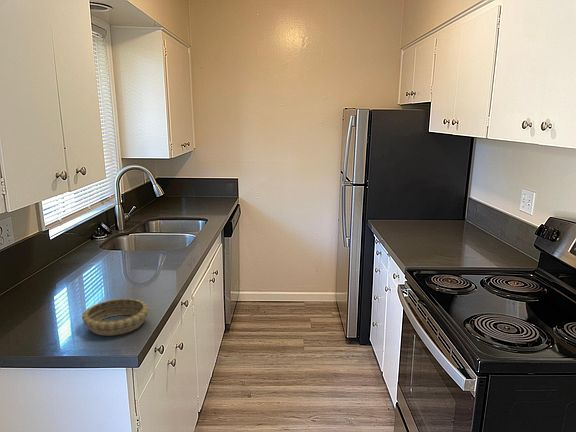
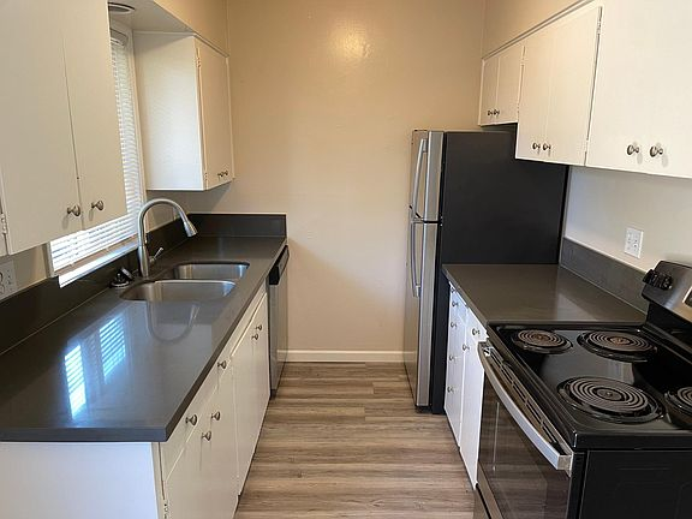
- decorative bowl (116, 315)
